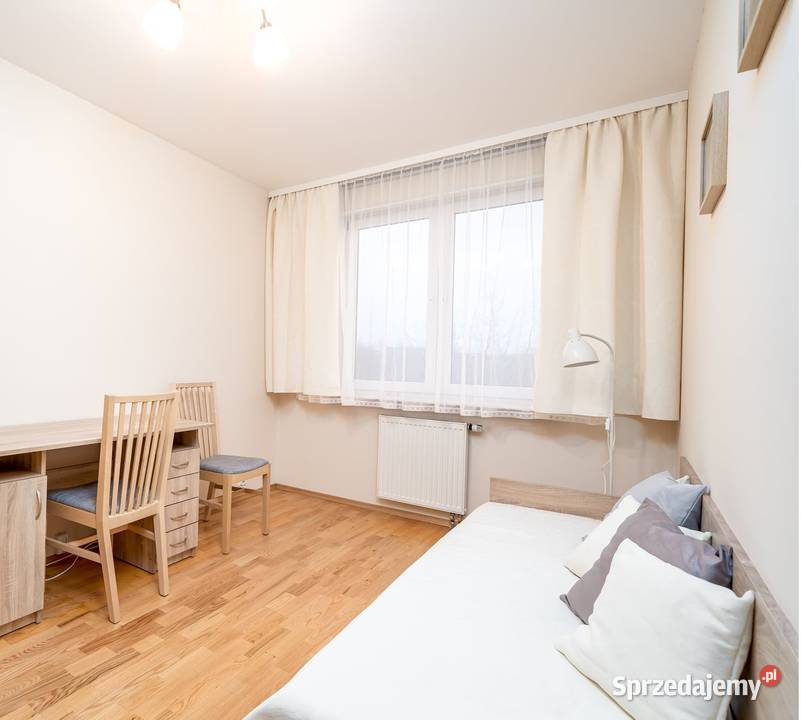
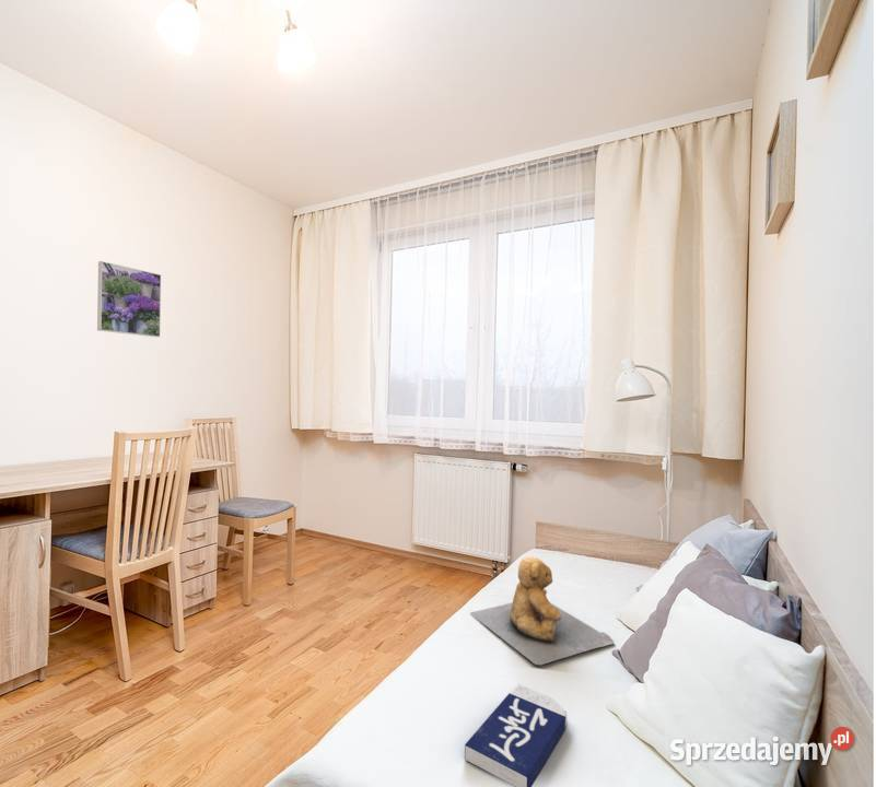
+ teddy bear (538, 592)
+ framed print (130, 301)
+ book (522, 730)
